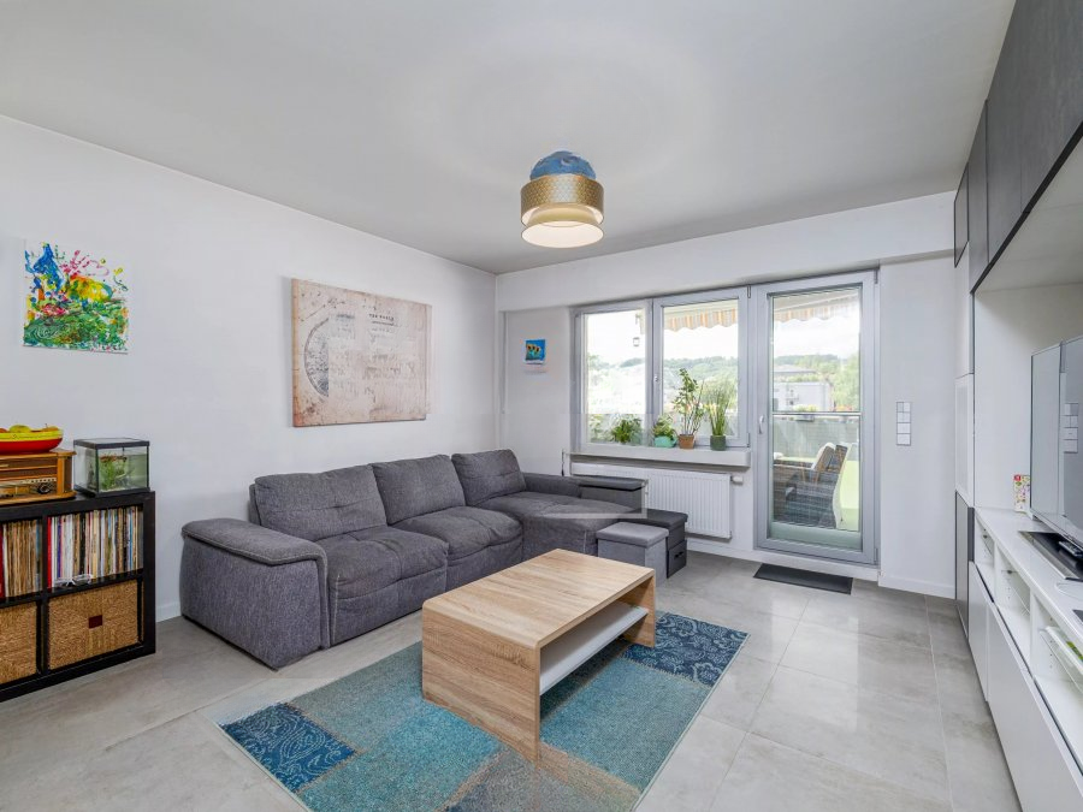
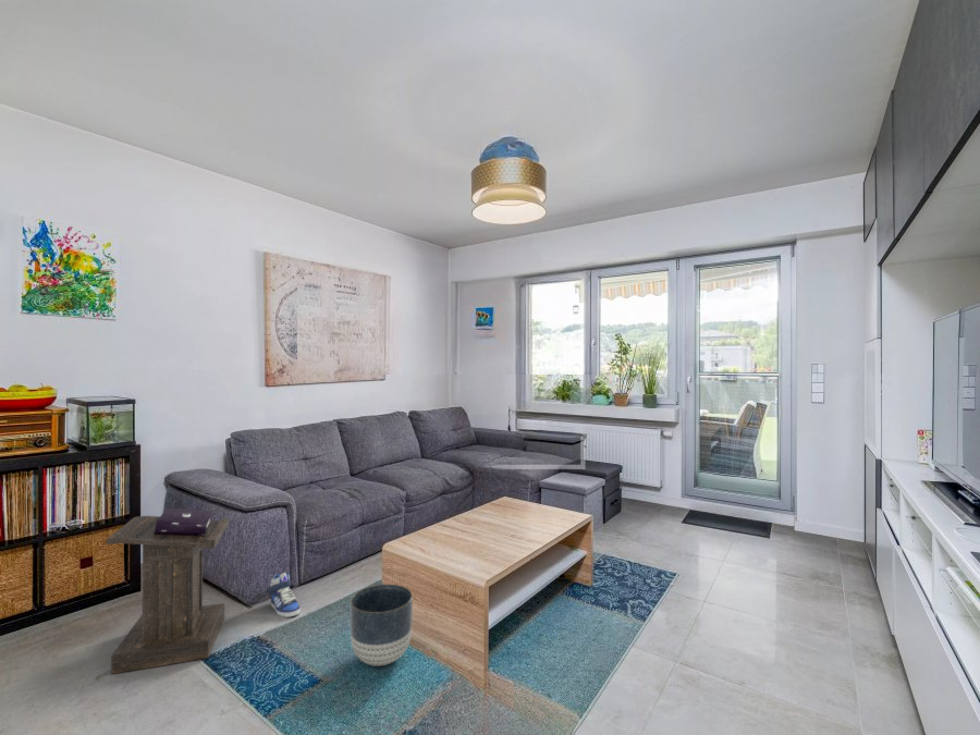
+ planter (381, 627)
+ sneaker (284, 592)
+ lectern (172, 578)
